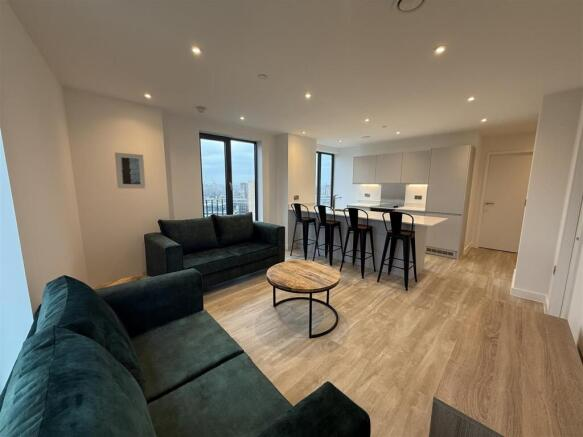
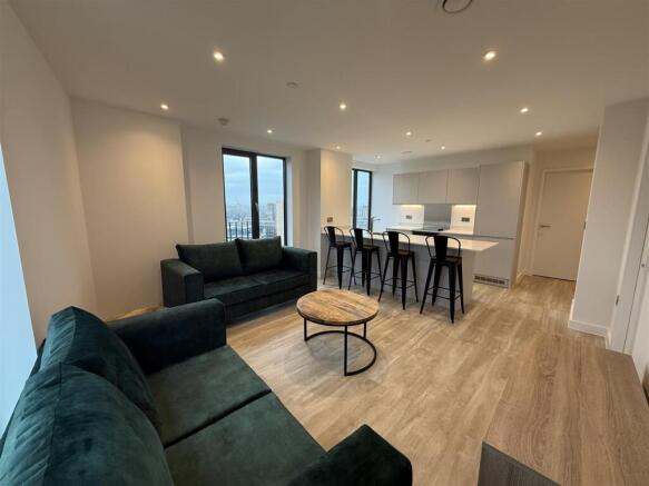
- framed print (130, 171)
